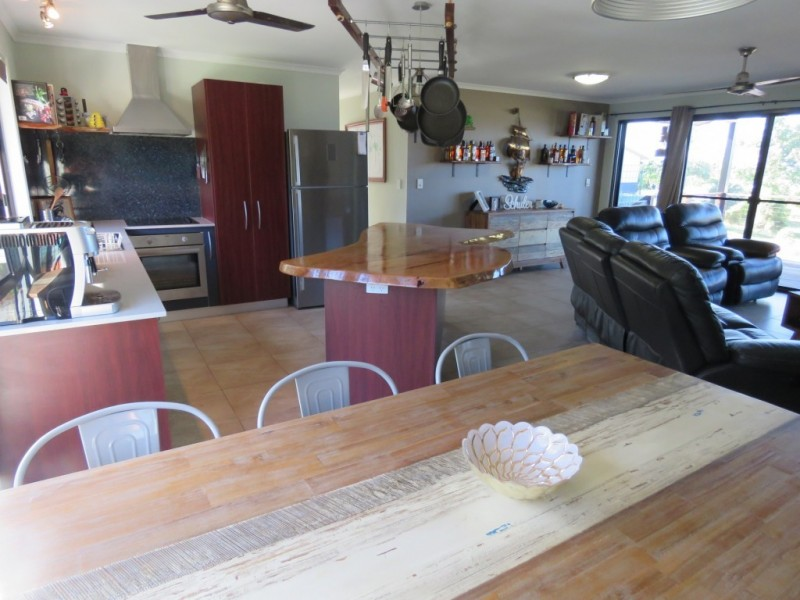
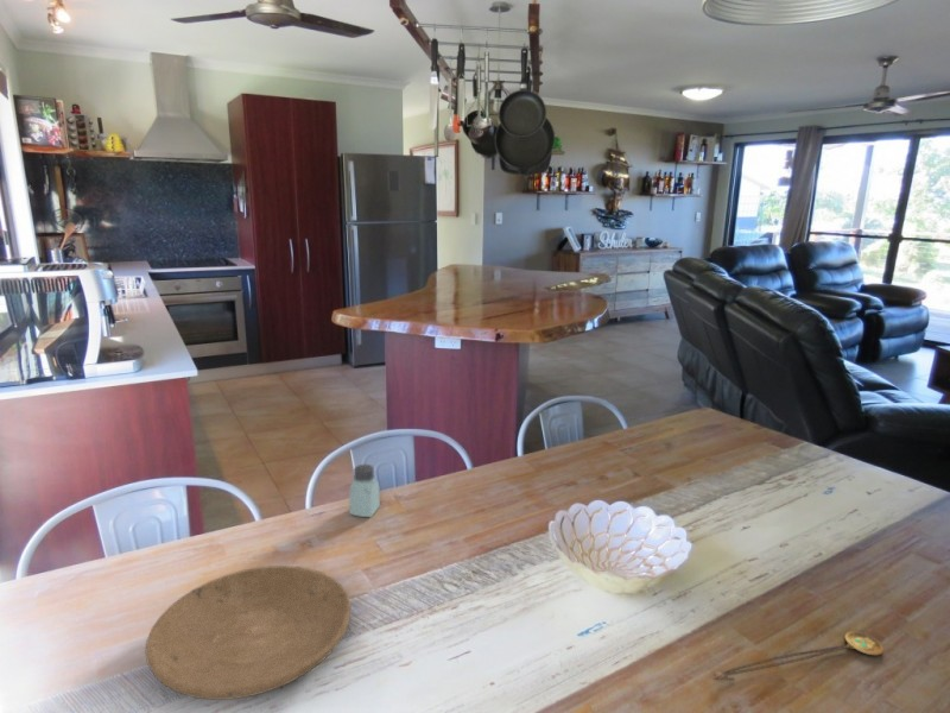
+ pendant necklace (800, 657)
+ plate (254, 631)
+ saltshaker (363, 490)
